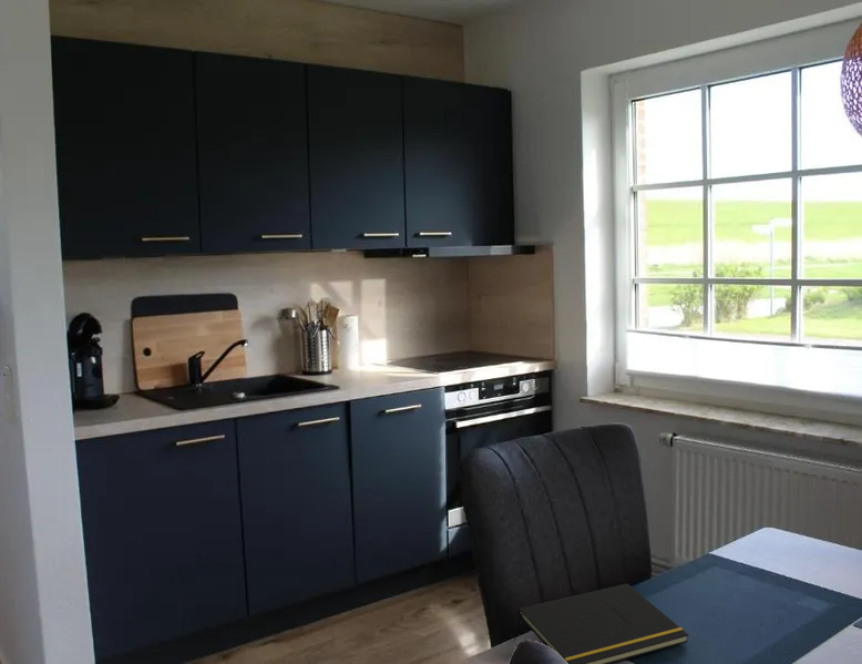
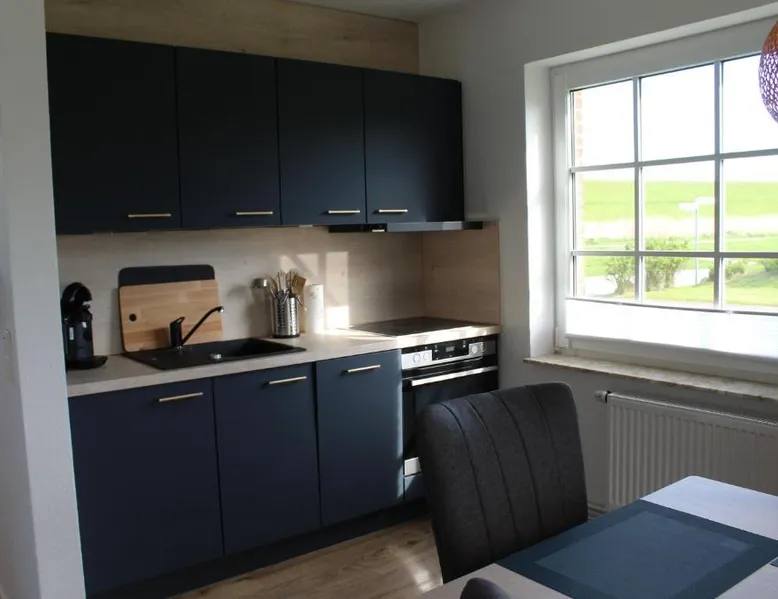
- notepad (602, 624)
